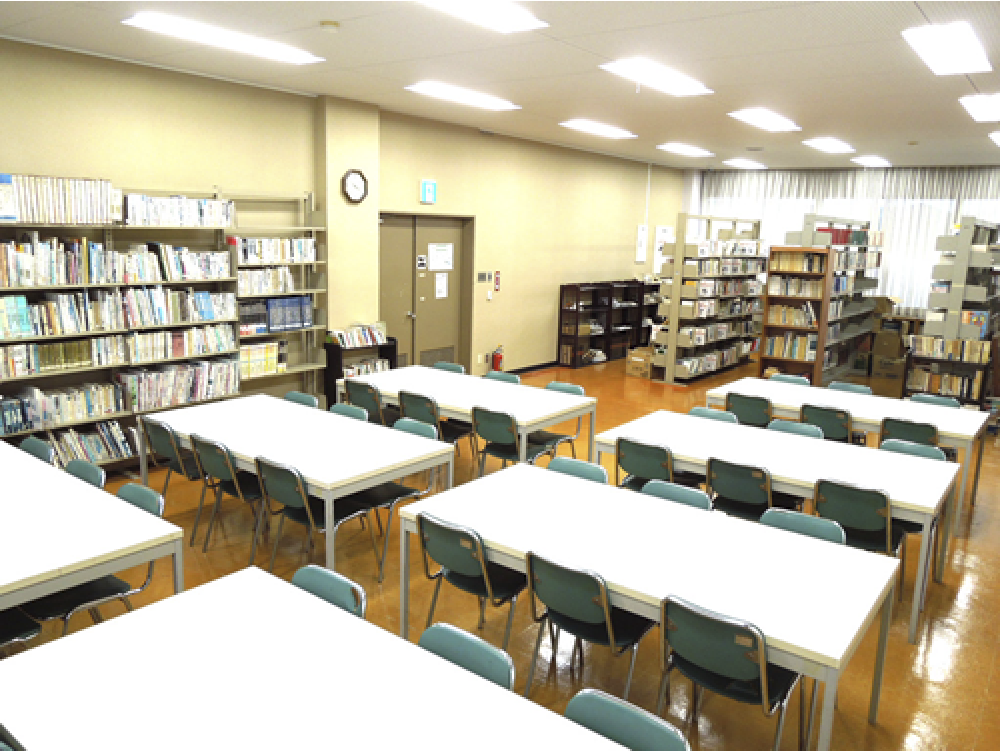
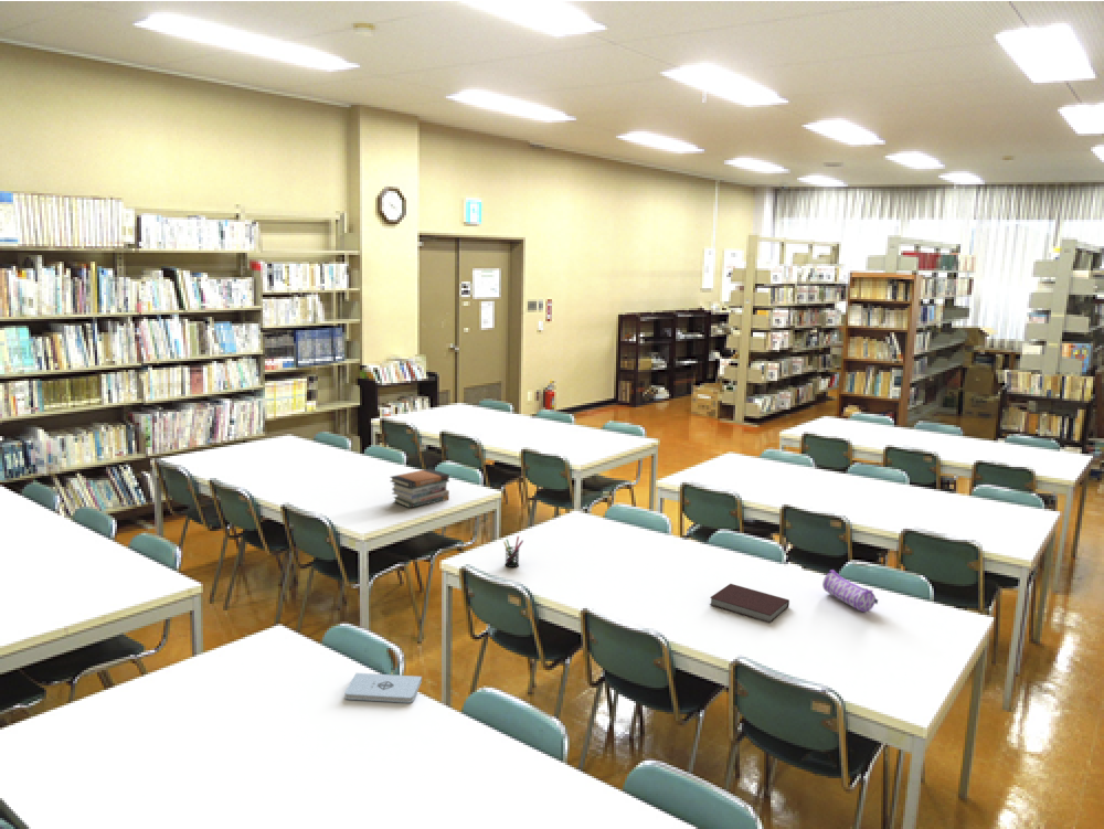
+ notebook (749, 602)
+ notepad (383, 687)
+ book stack (420, 488)
+ pencil case (848, 591)
+ pen holder (512, 550)
